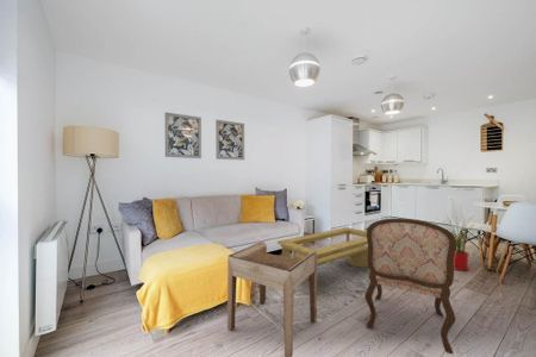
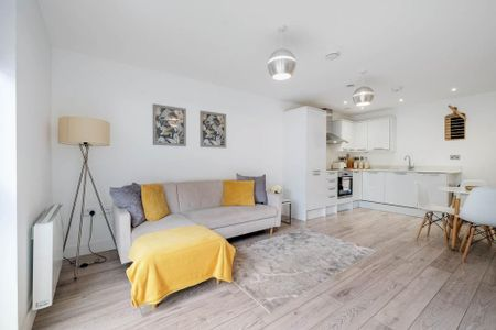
- coffee table (334, 255)
- armchair (406, 268)
- side table (274, 288)
- house plant (459, 240)
